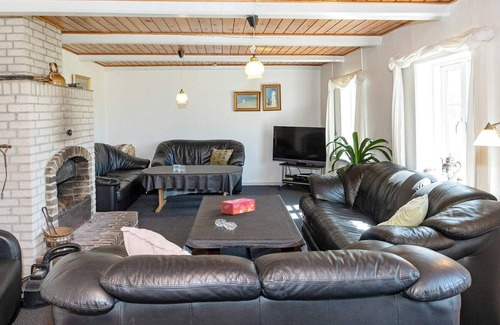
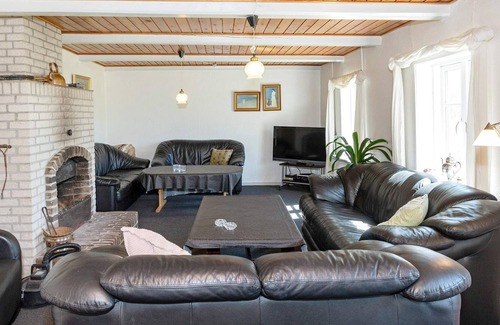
- tissue box (238, 206)
